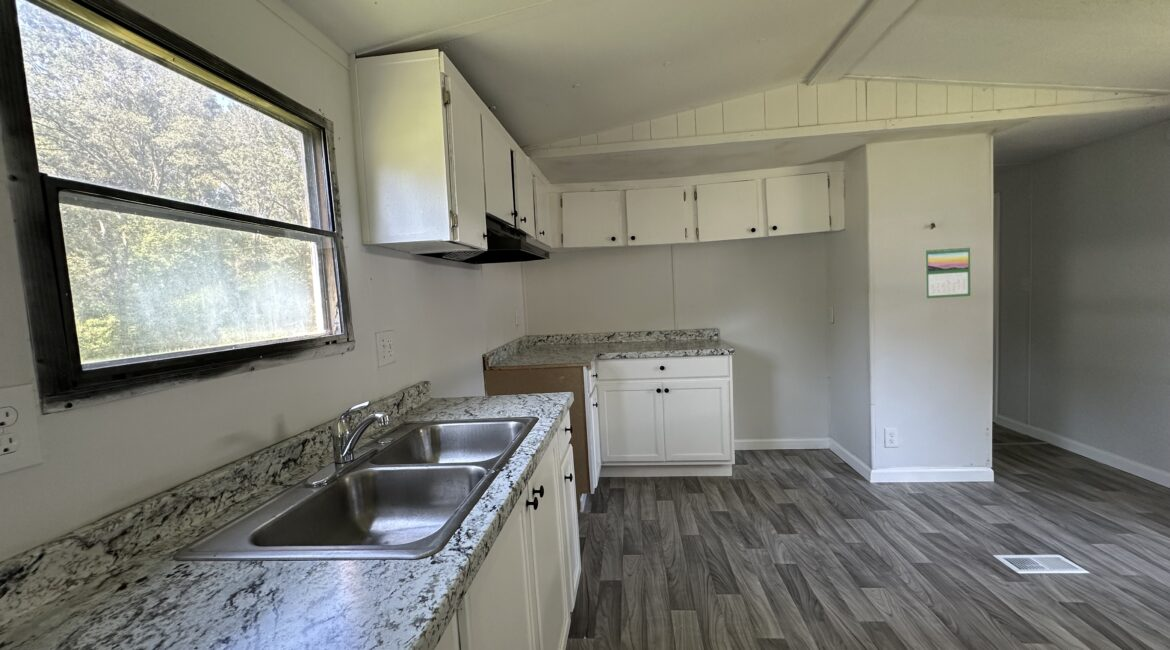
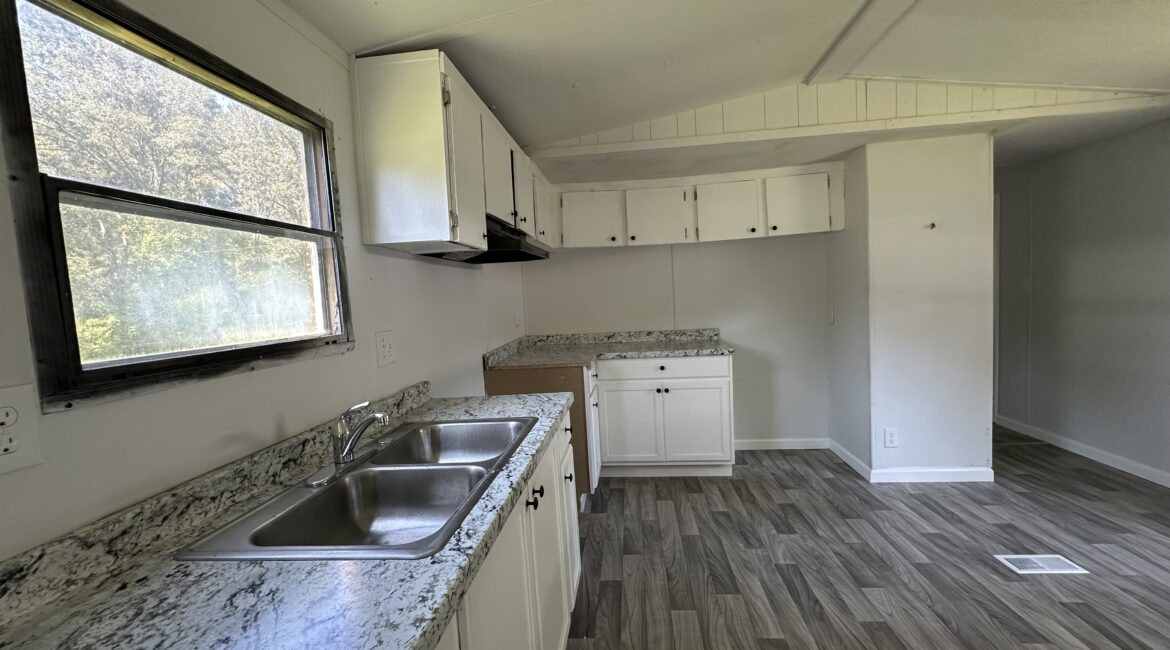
- calendar (947, 272)
